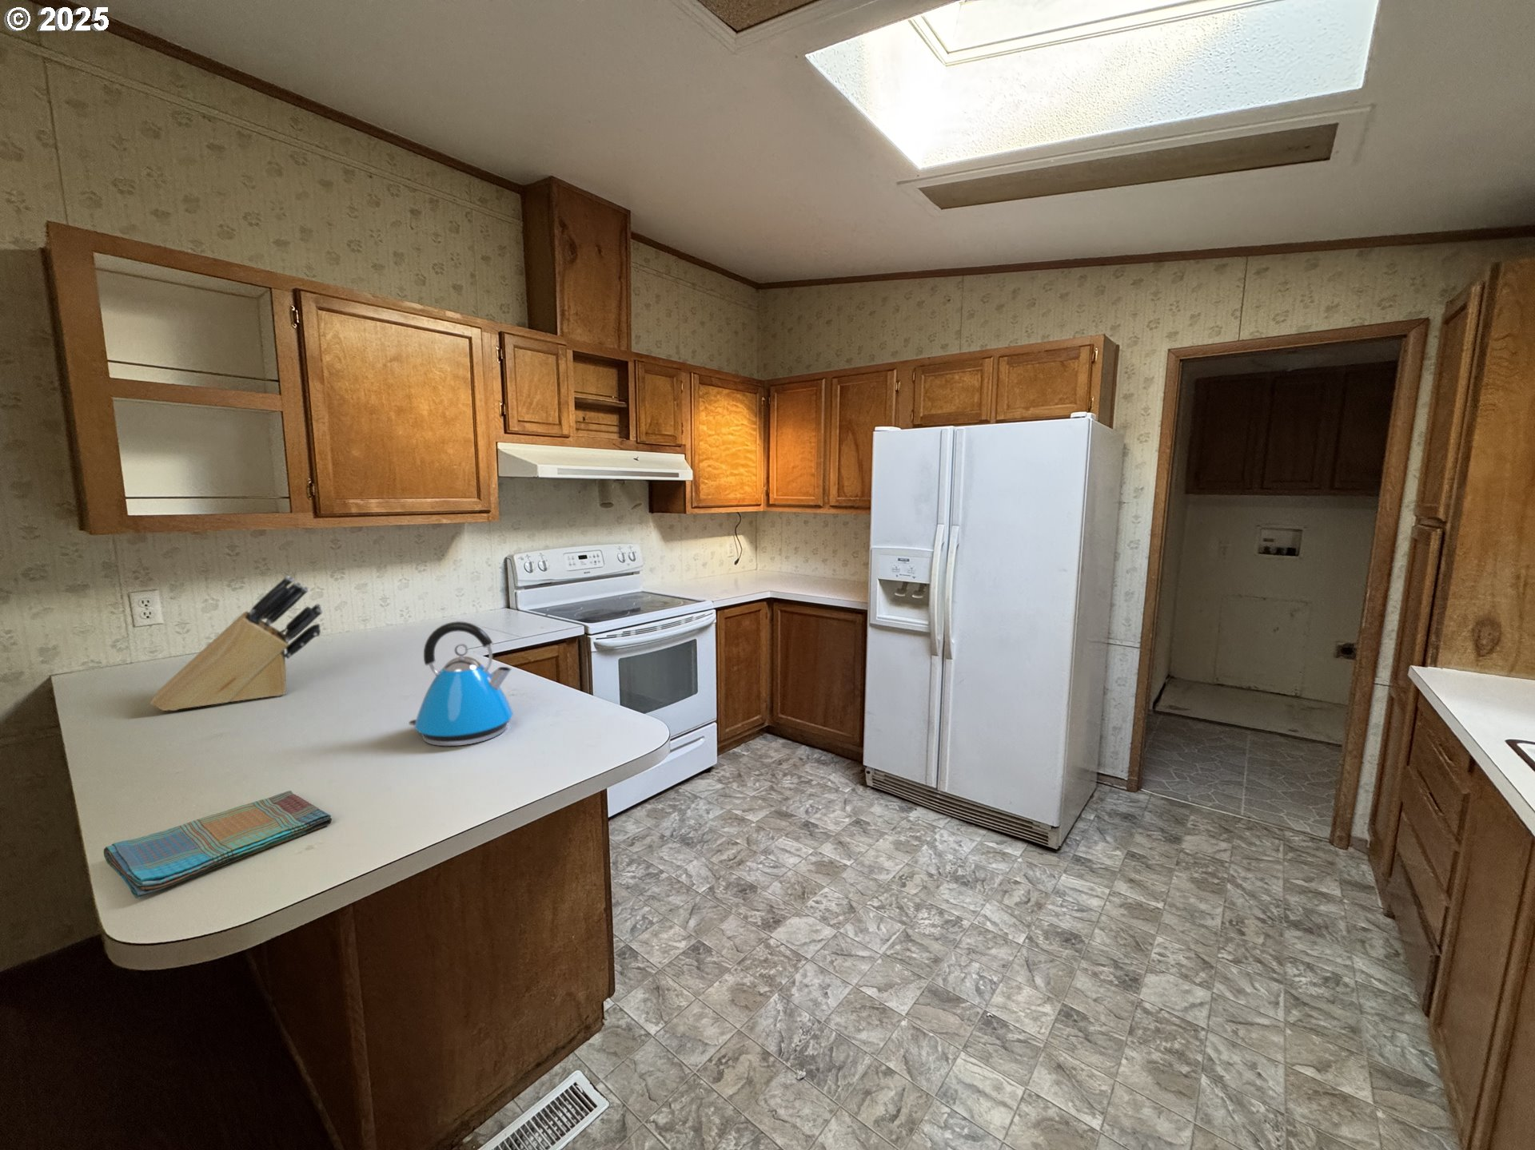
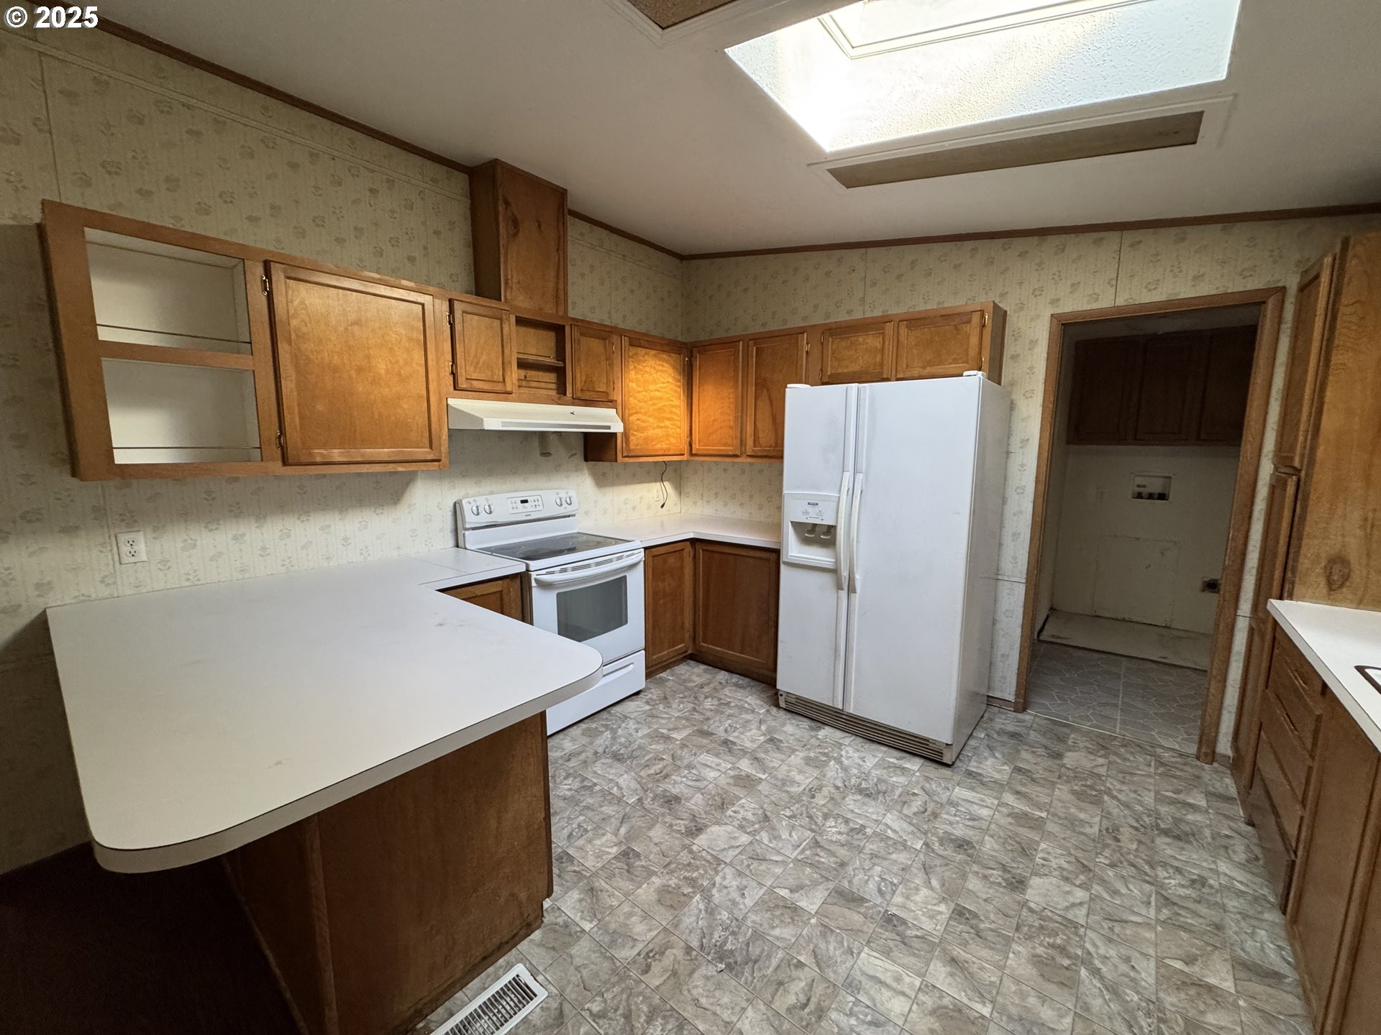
- dish towel (224, 834)
- kettle (459, 678)
- knife block (242, 638)
